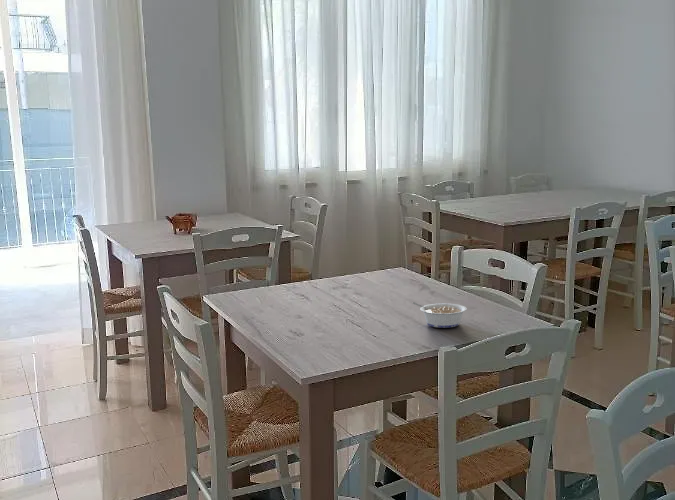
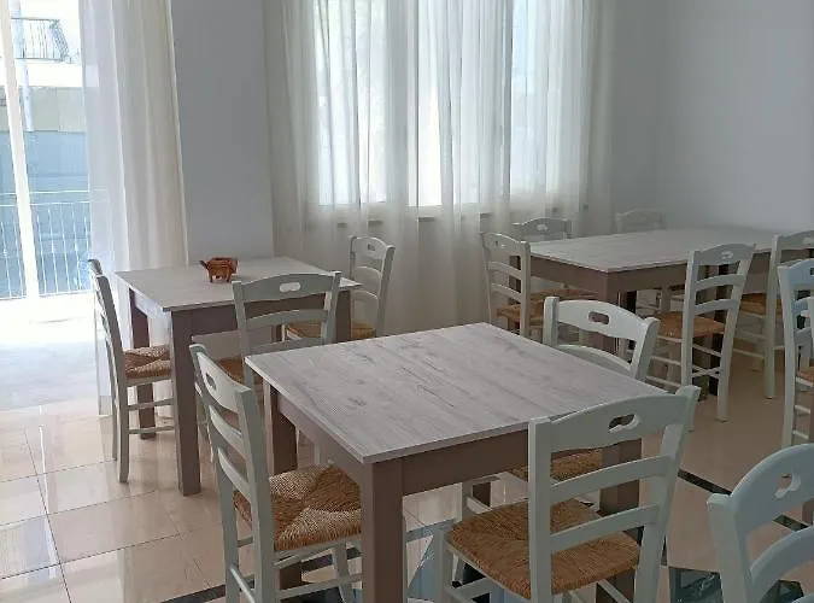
- legume (441, 314)
